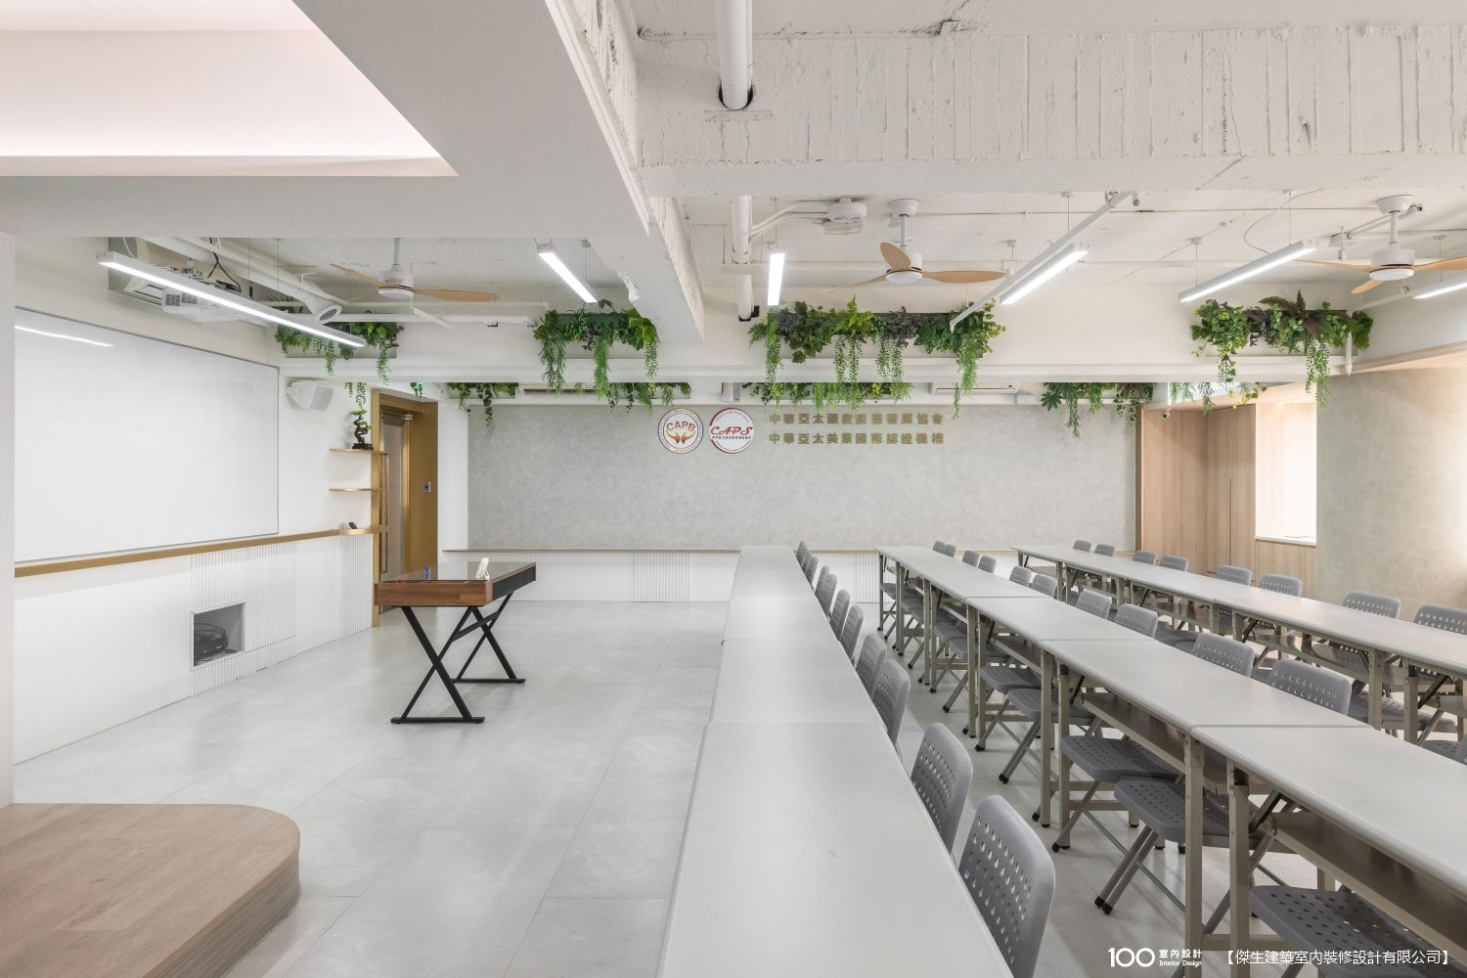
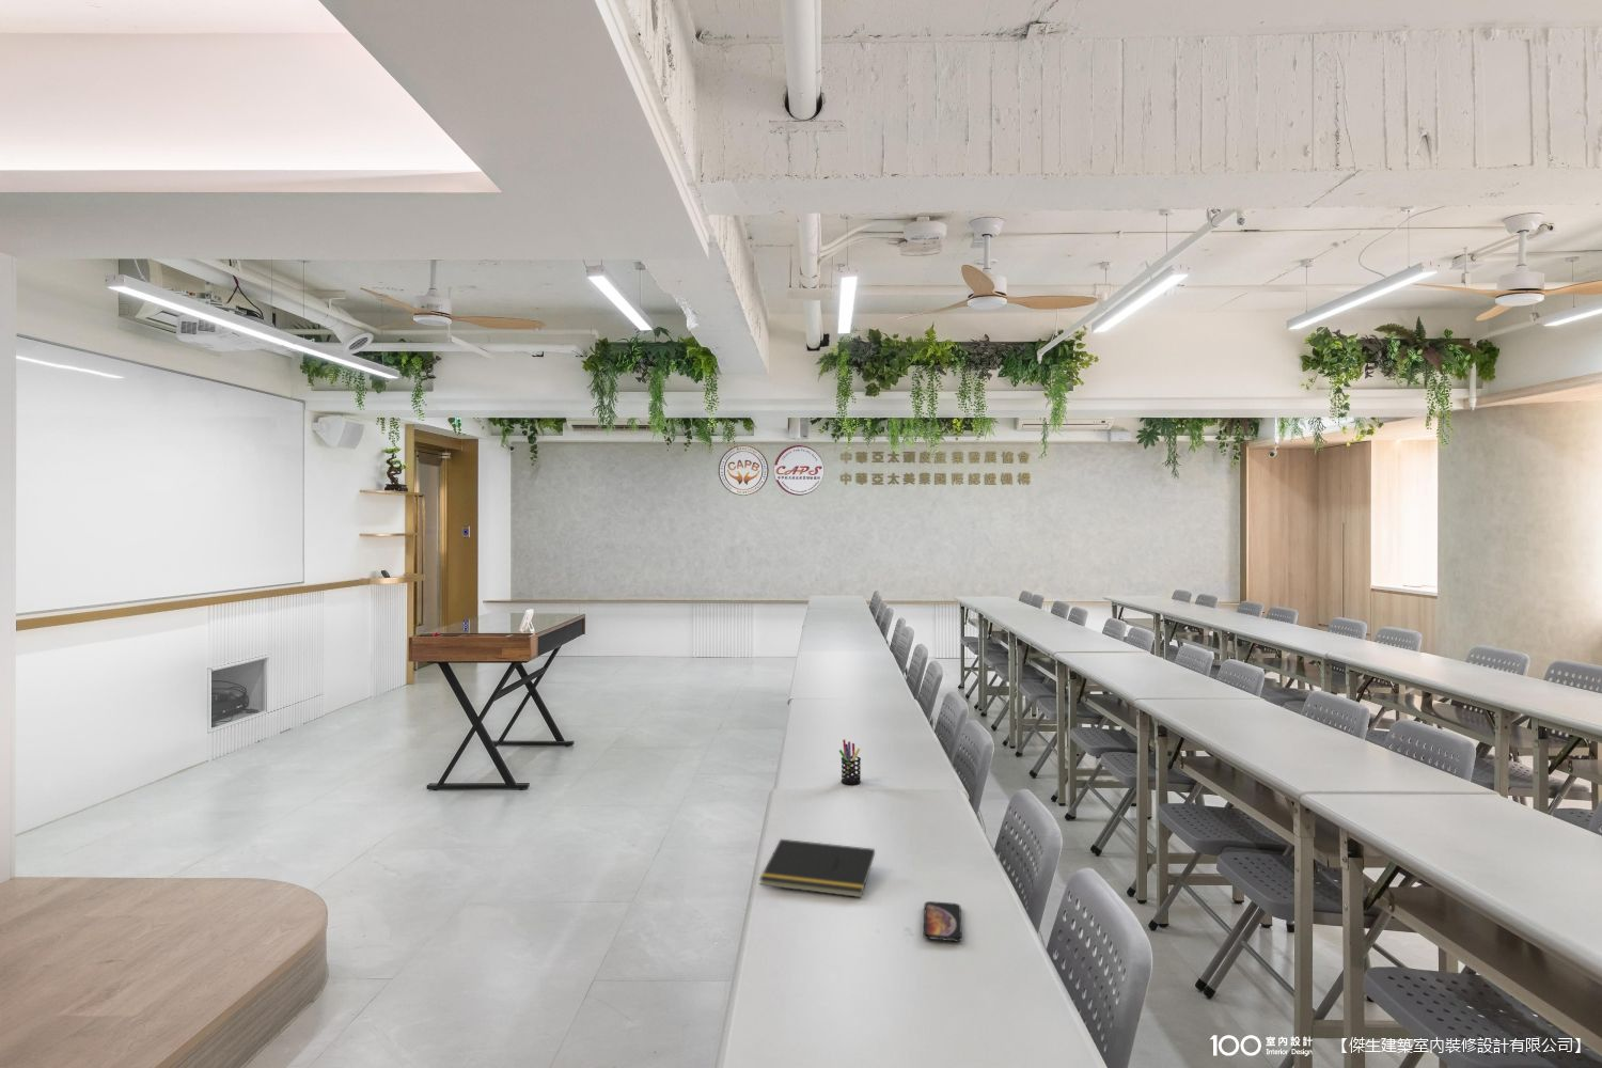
+ smartphone (942, 920)
+ notepad (818, 867)
+ pen holder (847, 762)
